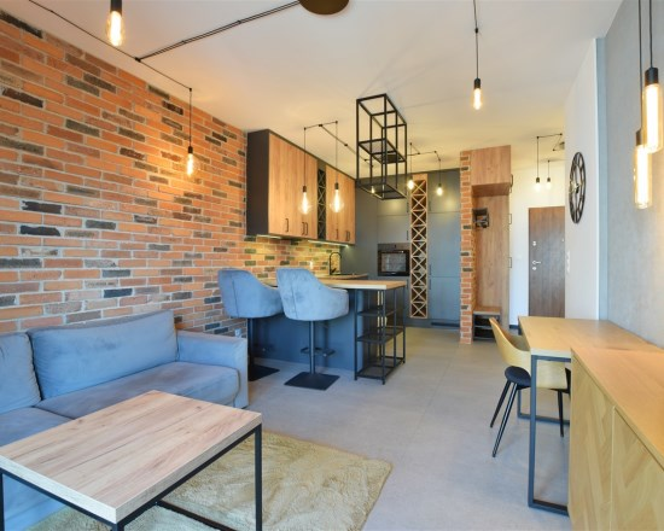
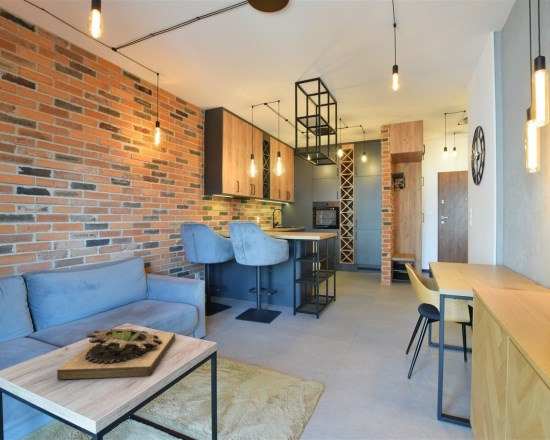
+ succulent planter (124, 343)
